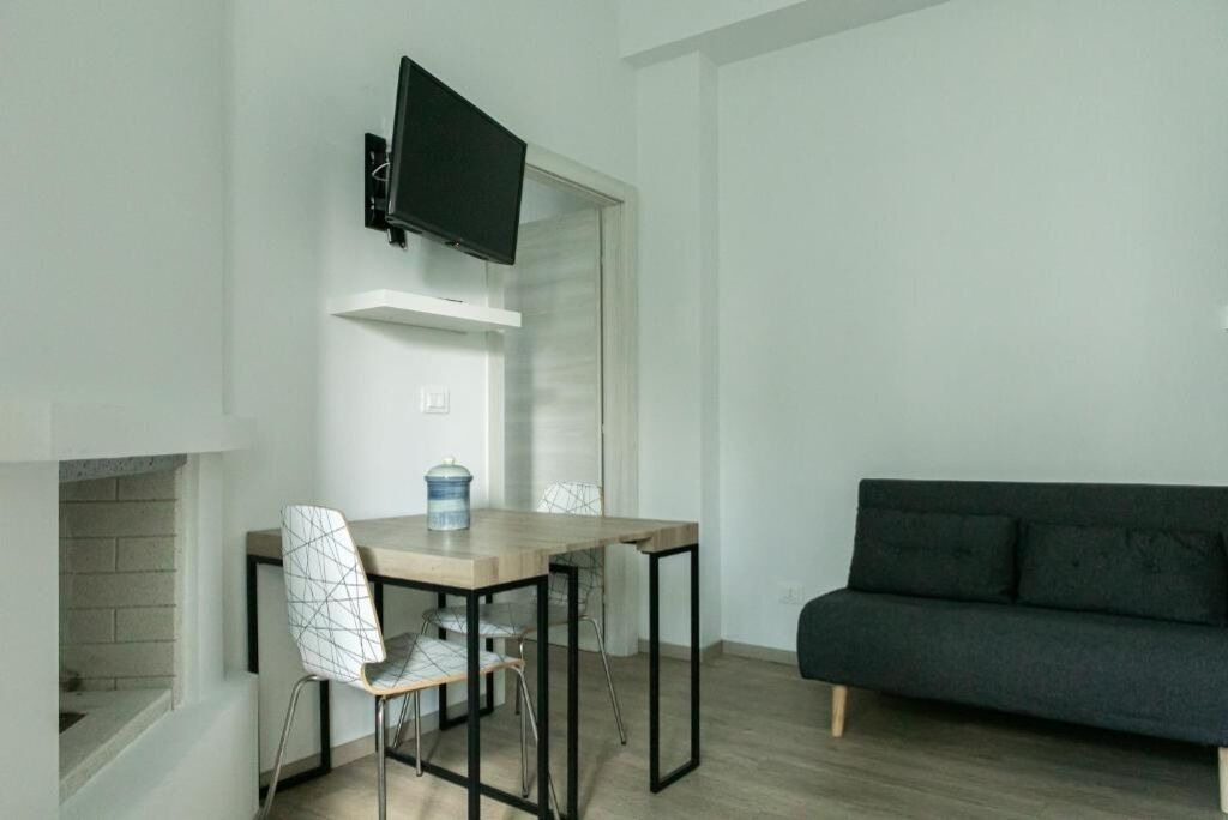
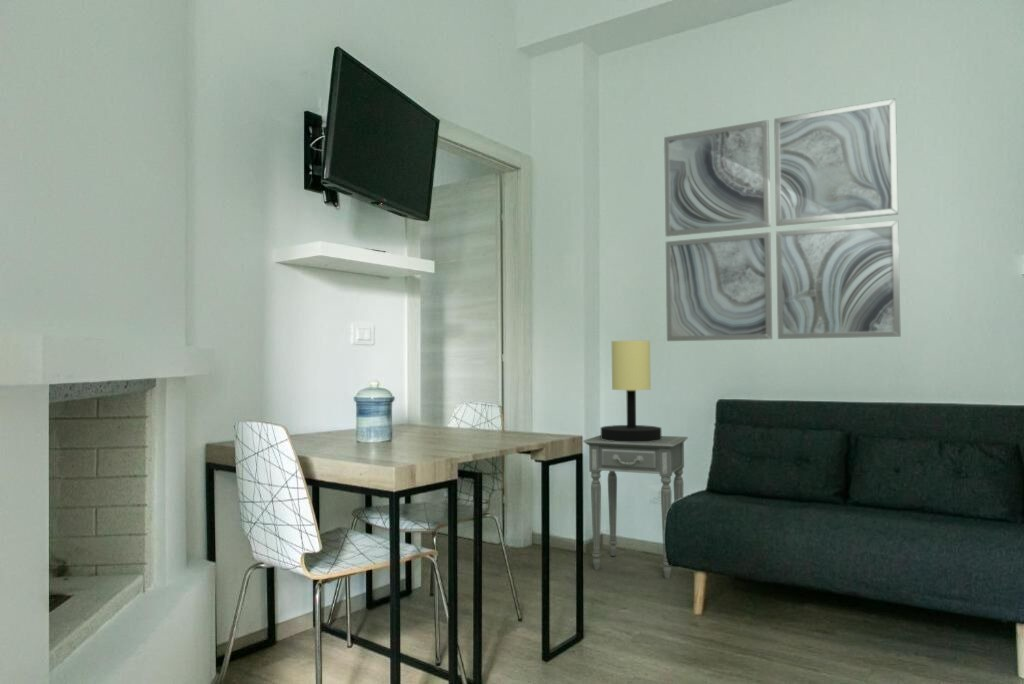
+ wall art (776, 232)
+ table lamp (630, 389)
+ side table (616, 502)
